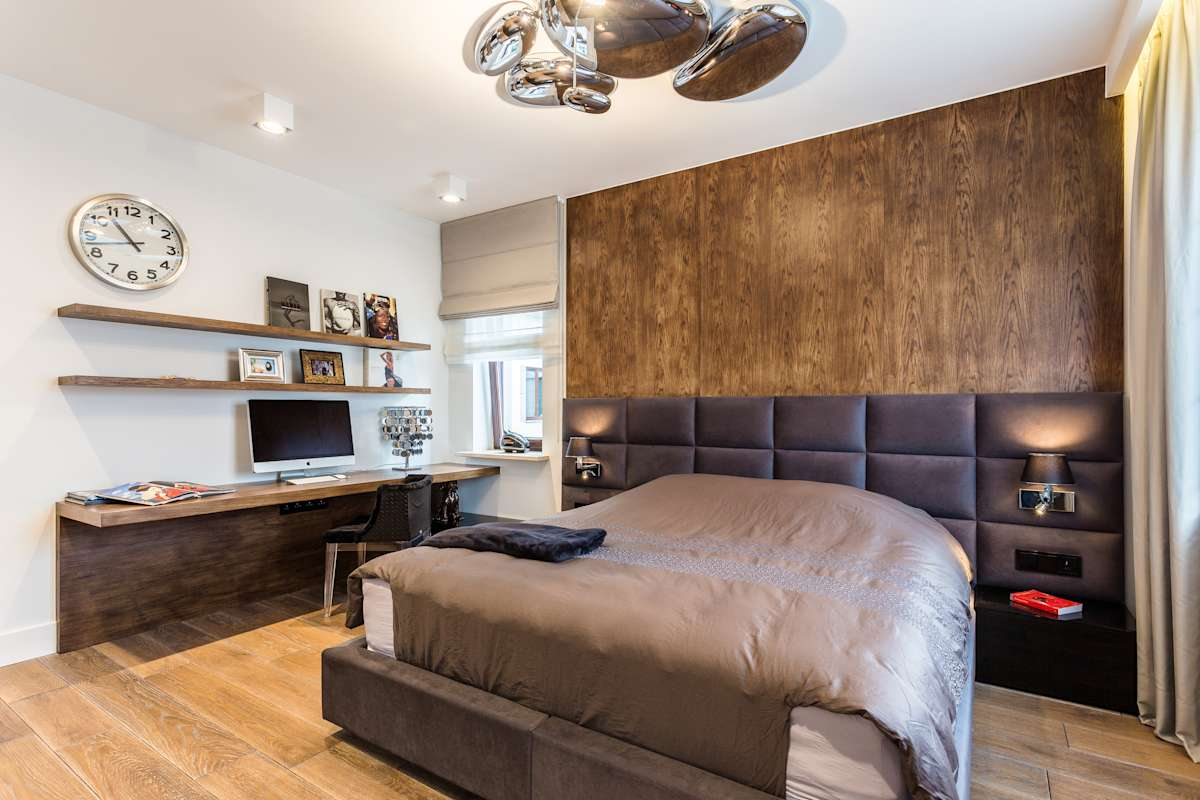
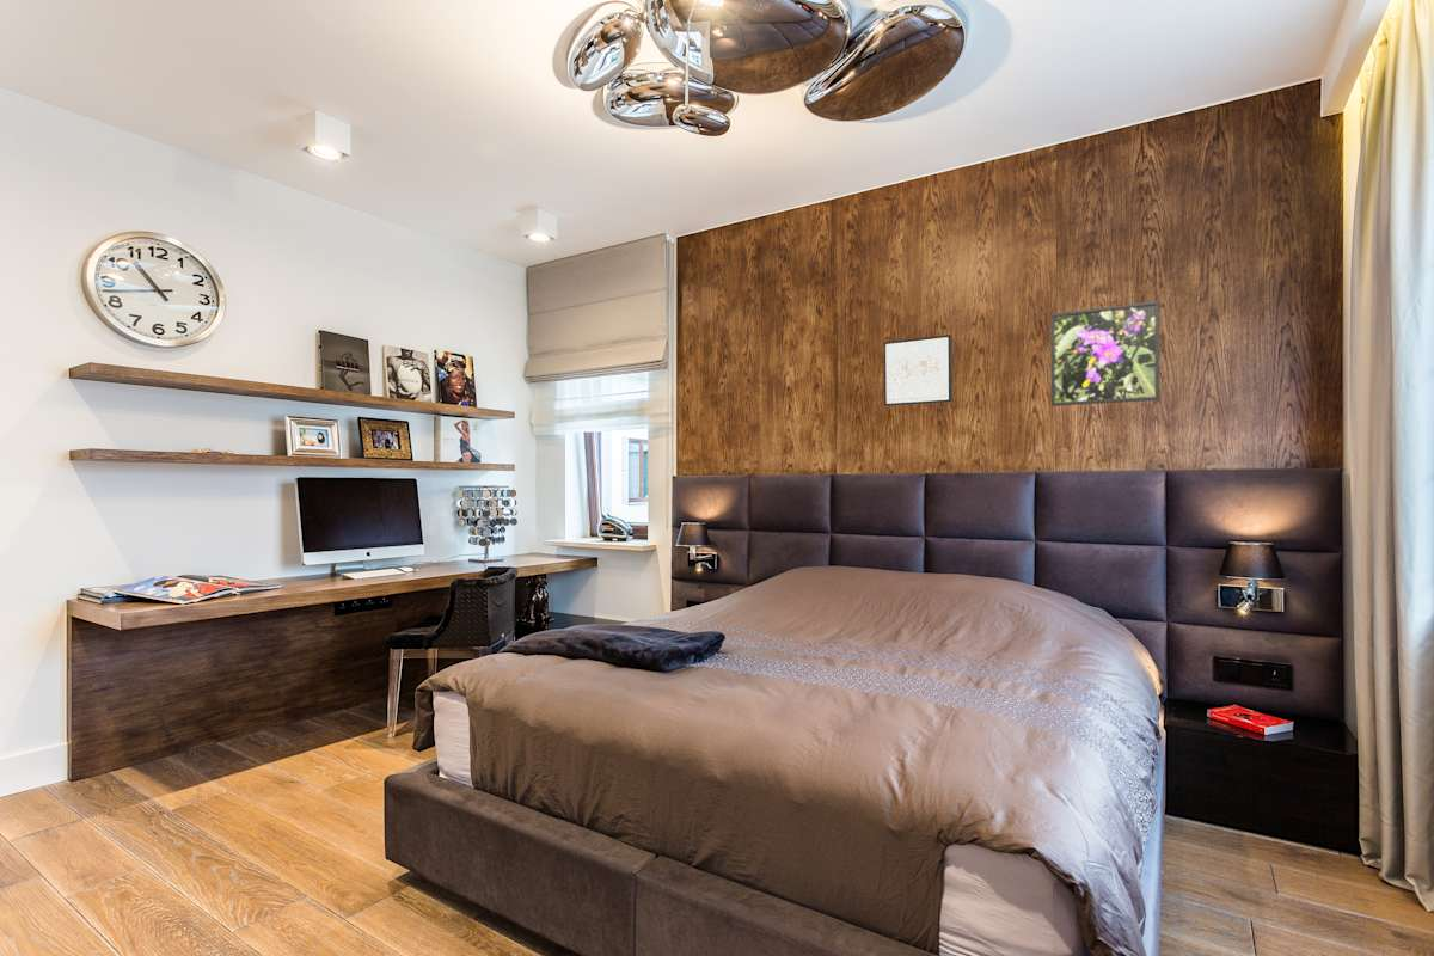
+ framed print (1103, 355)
+ wall art (917, 370)
